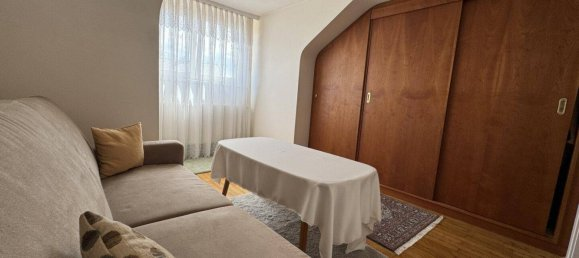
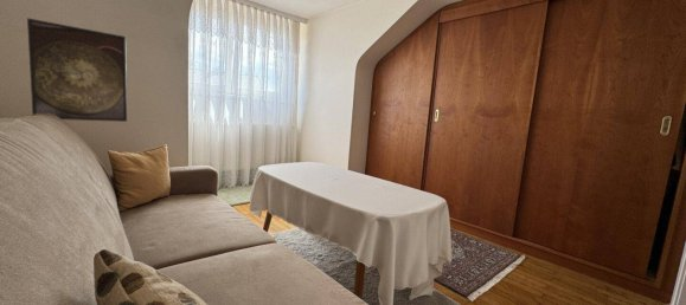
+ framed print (82, 74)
